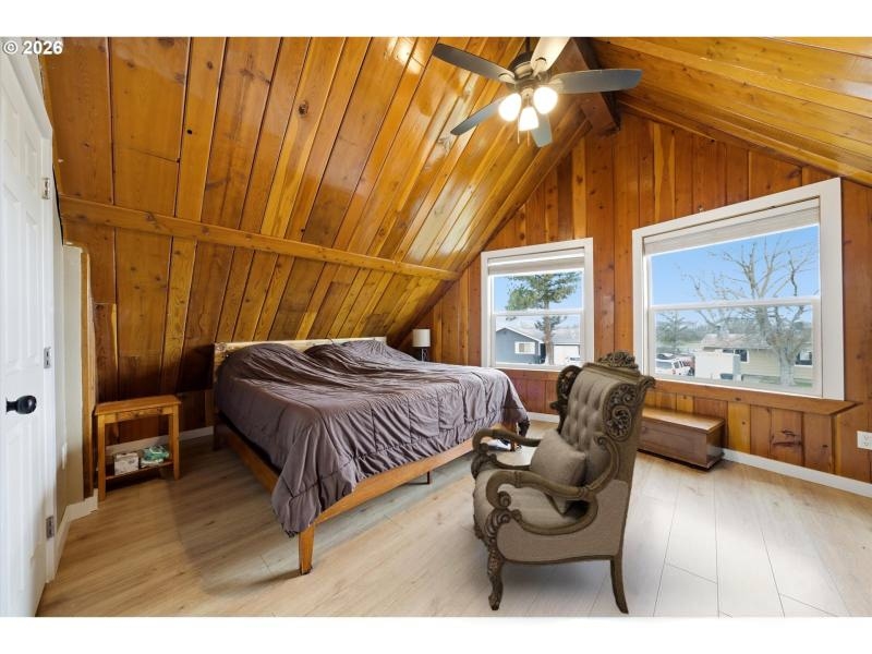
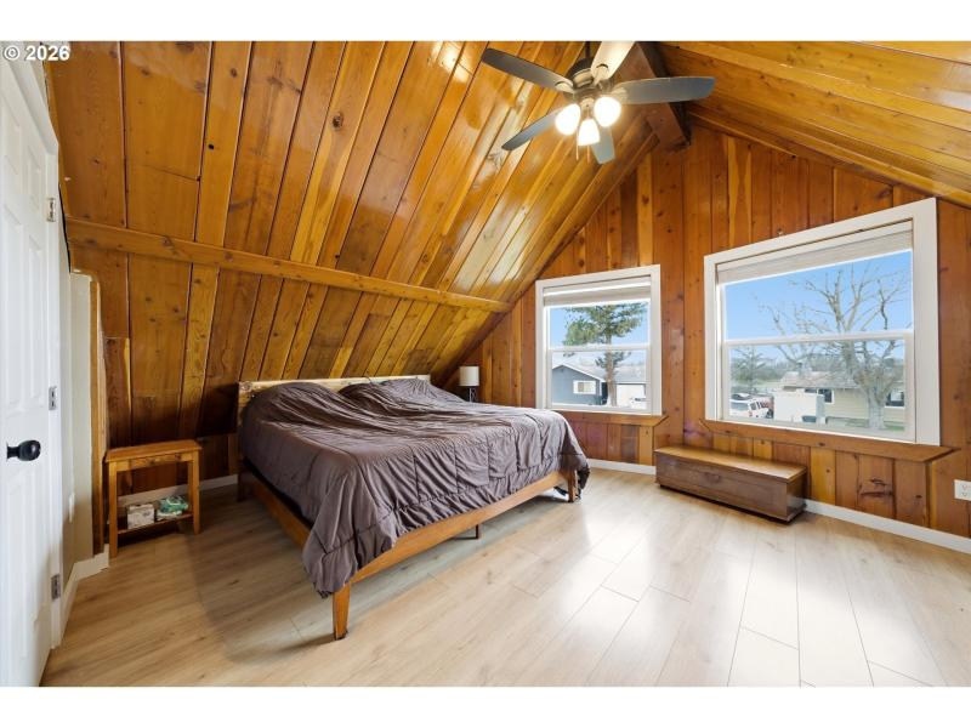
- armchair (549, 455)
